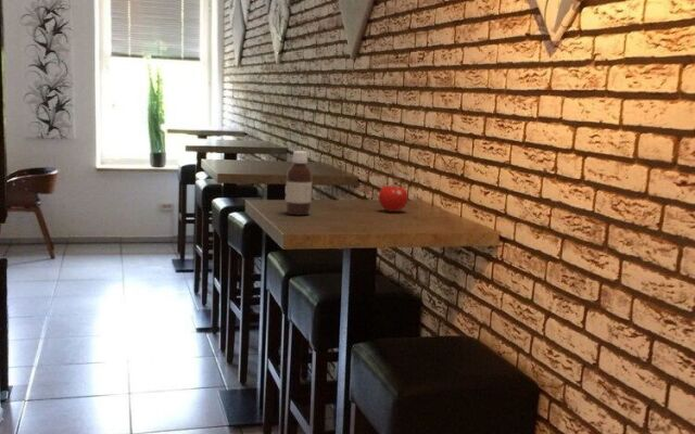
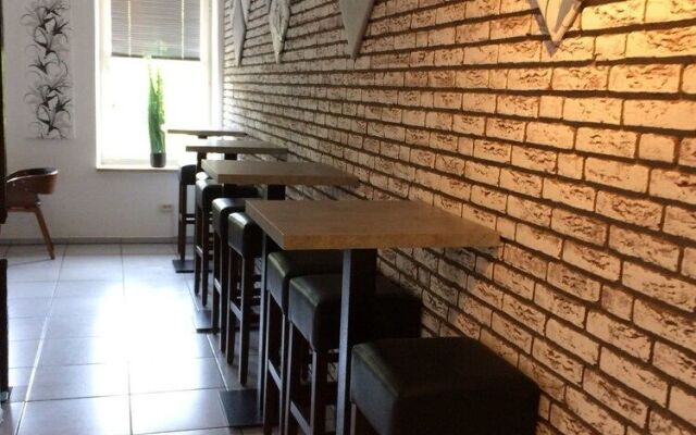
- fruit (393, 196)
- bottle (299, 182)
